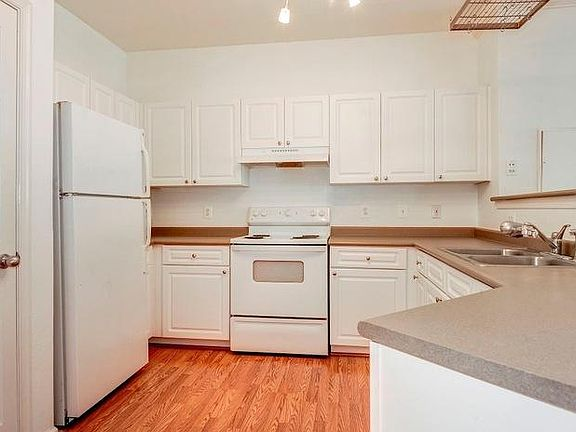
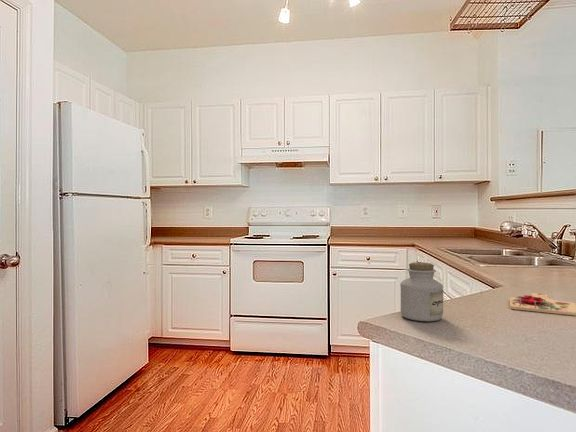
+ jar (421, 289)
+ cutting board (541, 298)
